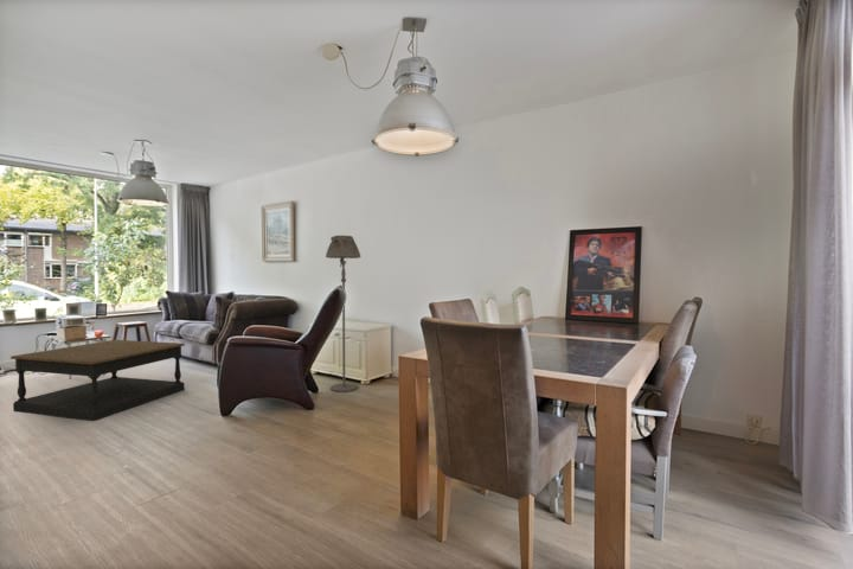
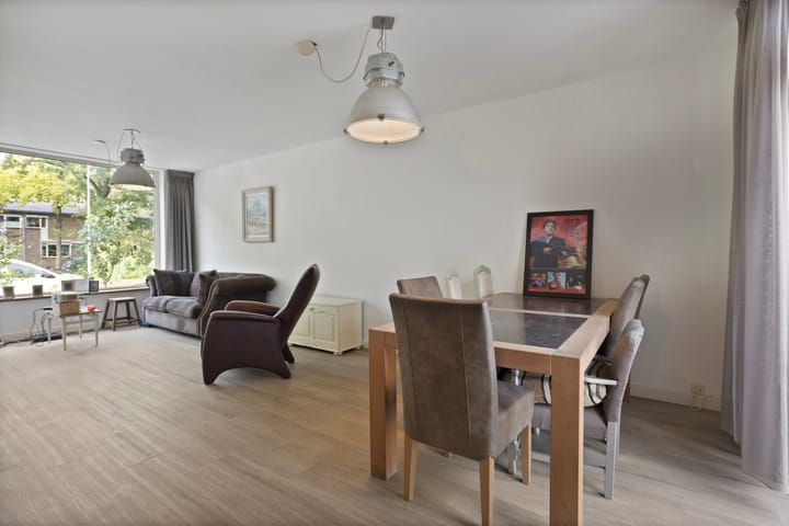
- floor lamp (344, 312)
- coffee table (105, 372)
